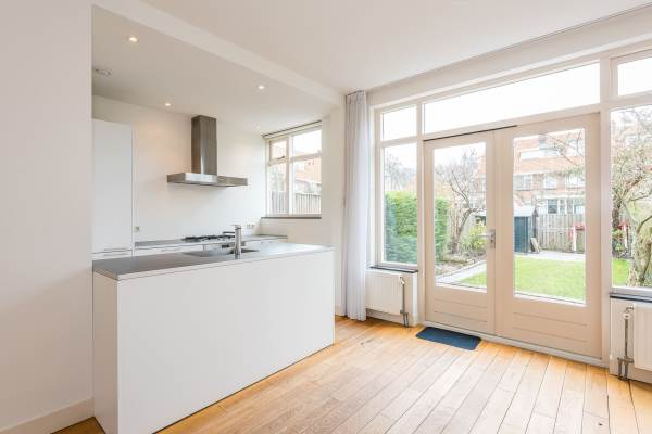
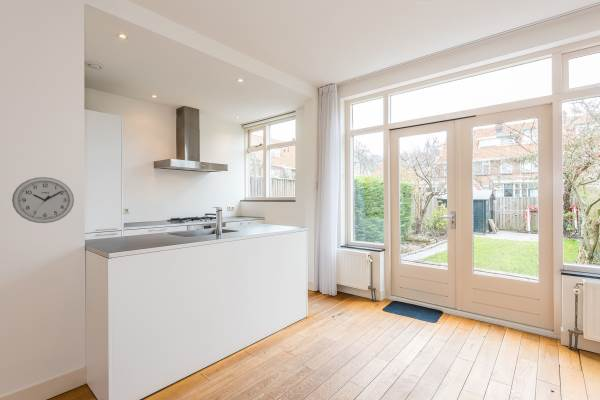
+ wall clock (44, 200)
